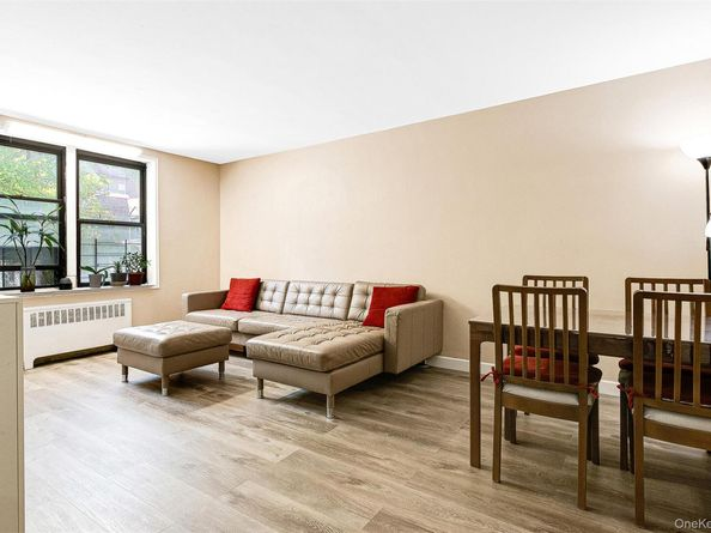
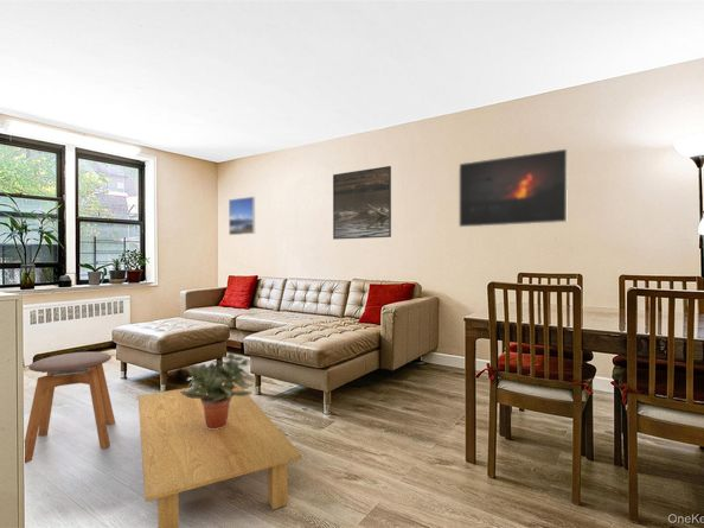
+ coffee table (205, 441)
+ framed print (508, 190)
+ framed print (360, 204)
+ stool (72, 383)
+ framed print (241, 216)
+ potted plant (215, 390)
